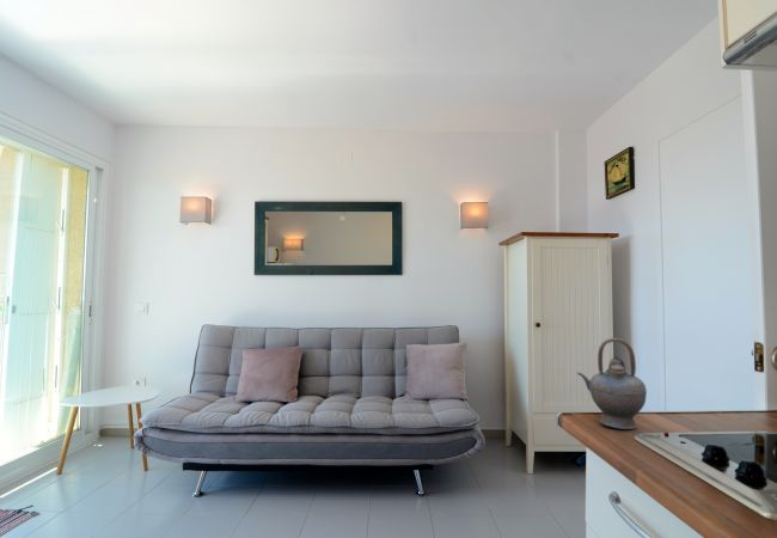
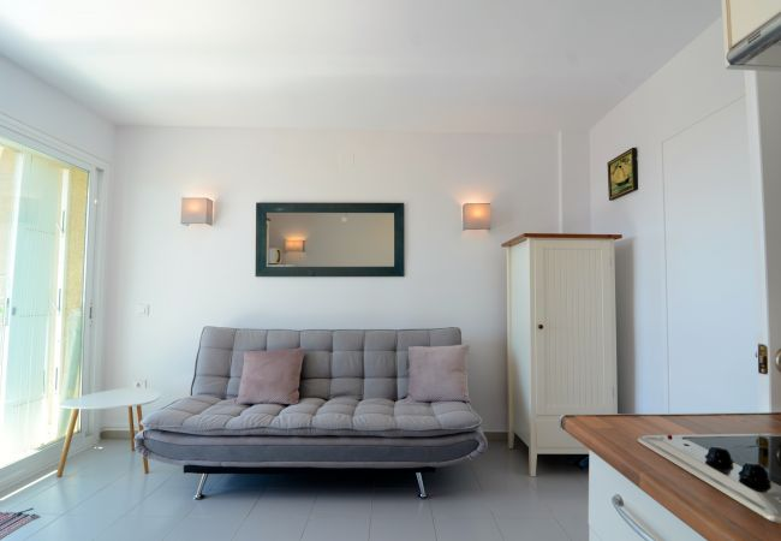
- teapot (610, 380)
